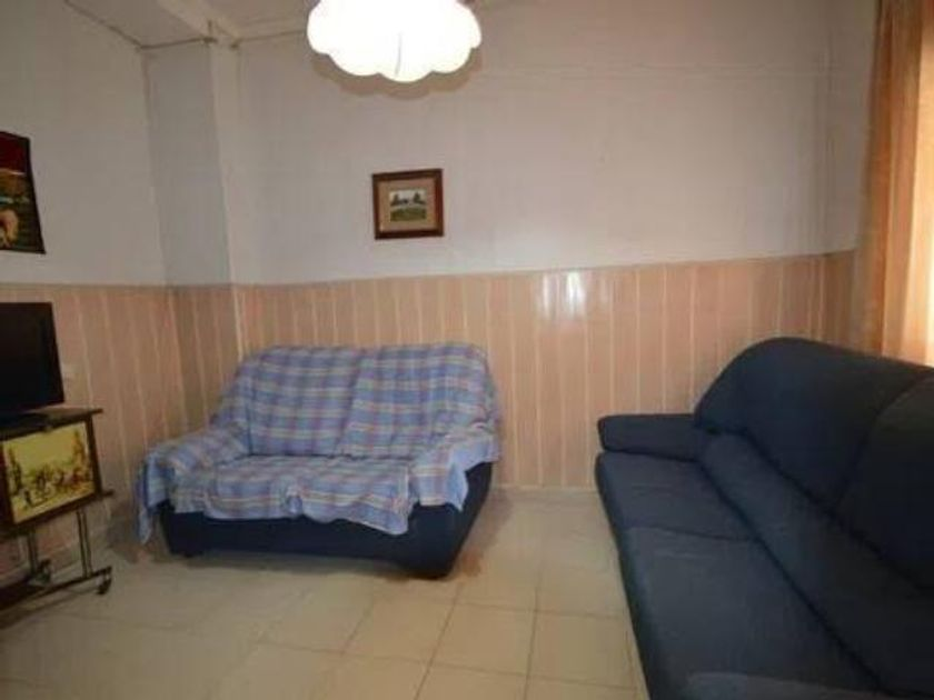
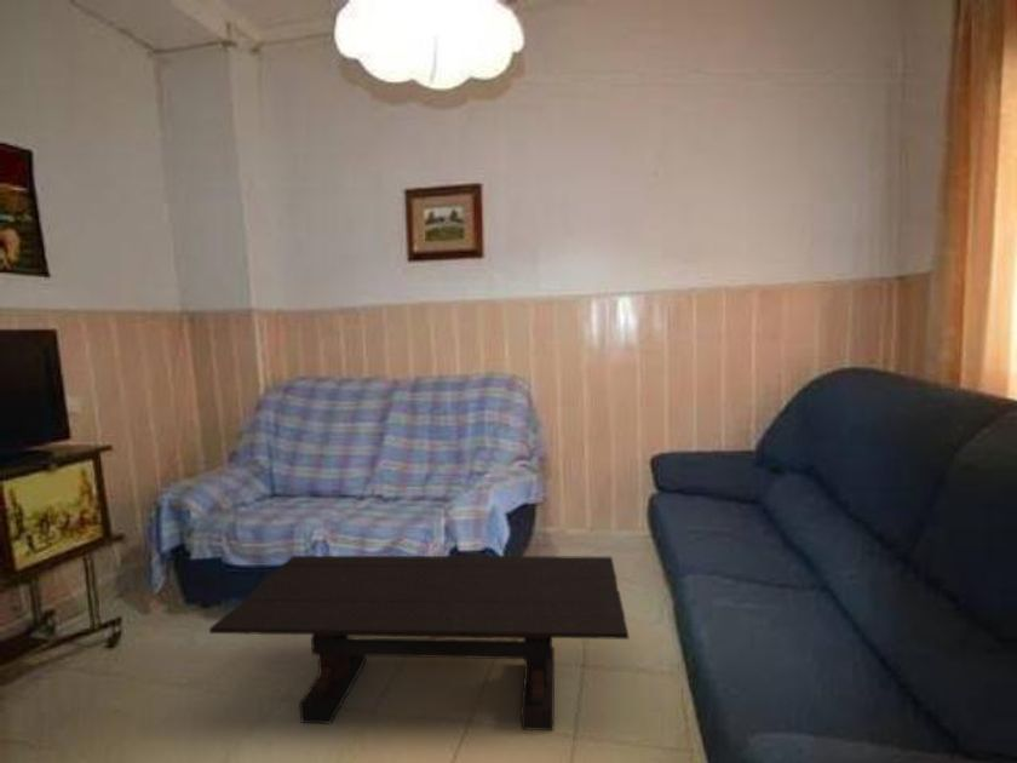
+ coffee table (435, 641)
